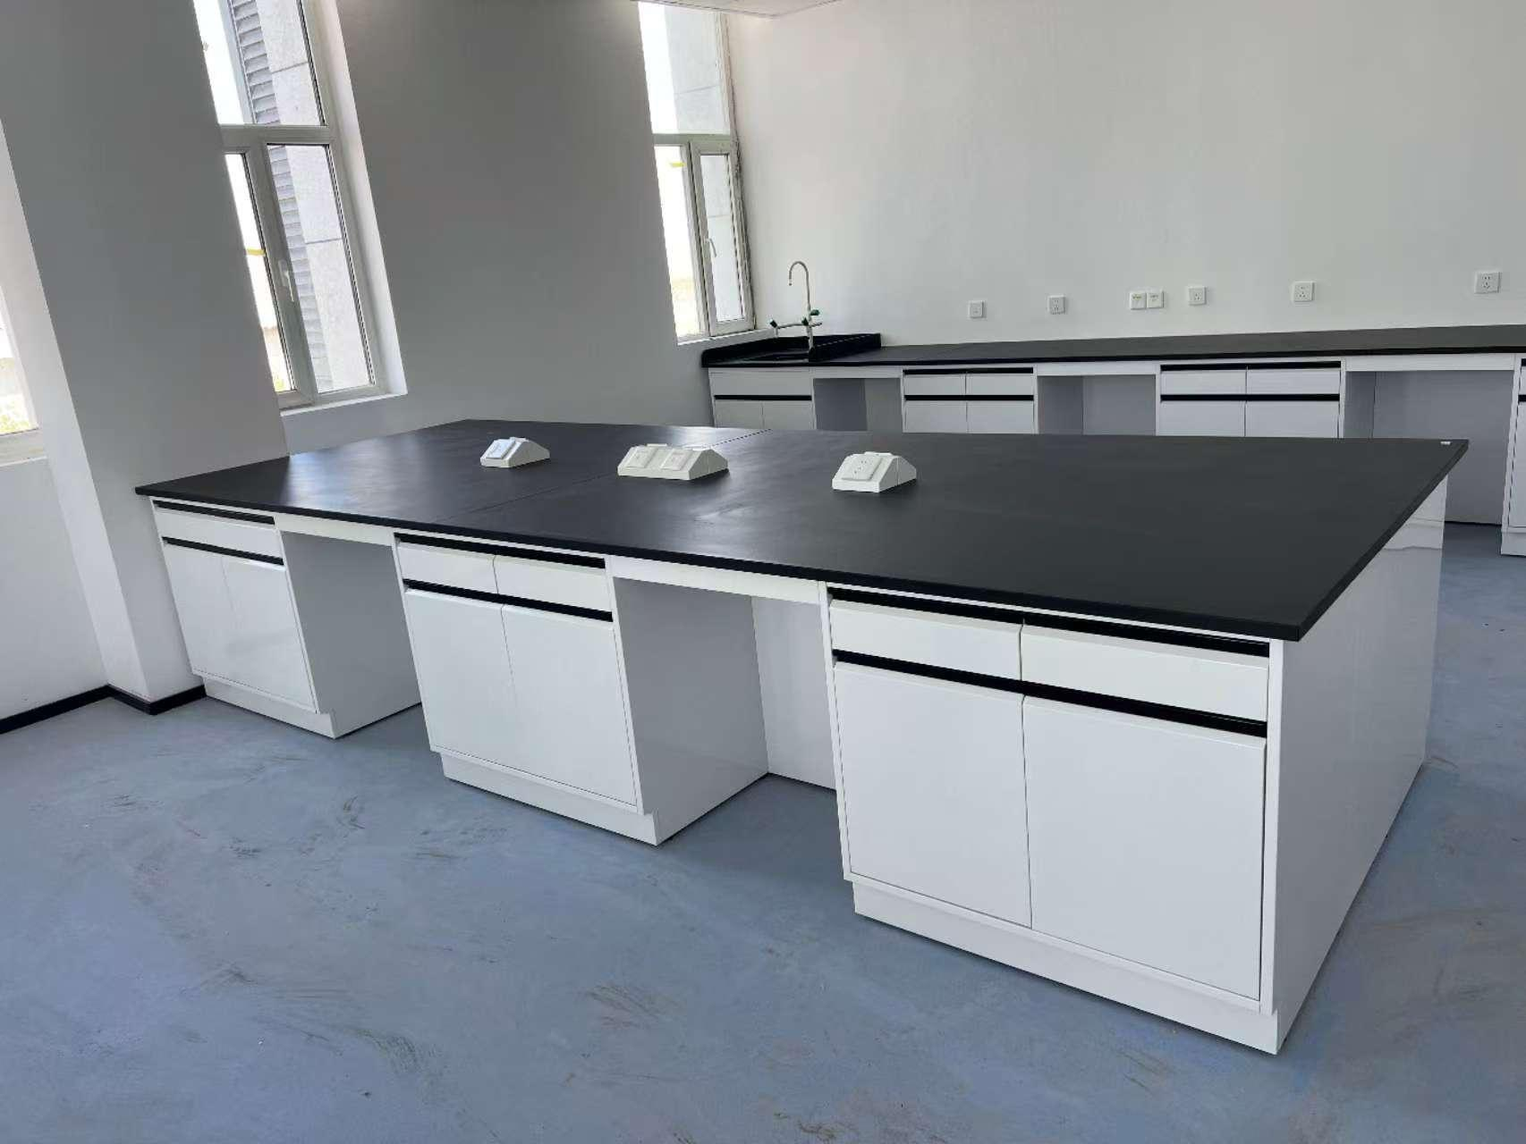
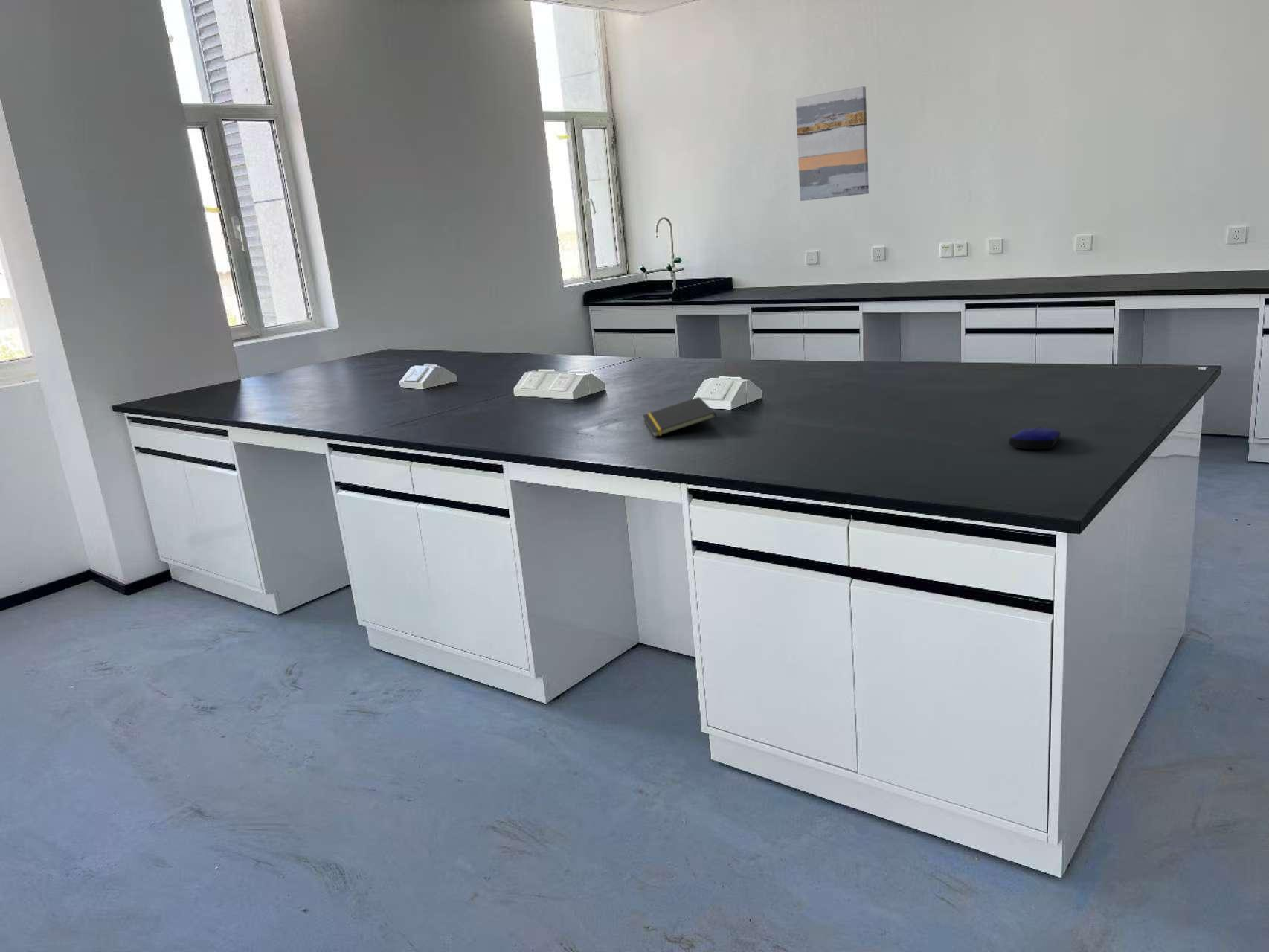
+ notepad (678, 416)
+ wall art (832, 146)
+ computer mouse (1035, 435)
